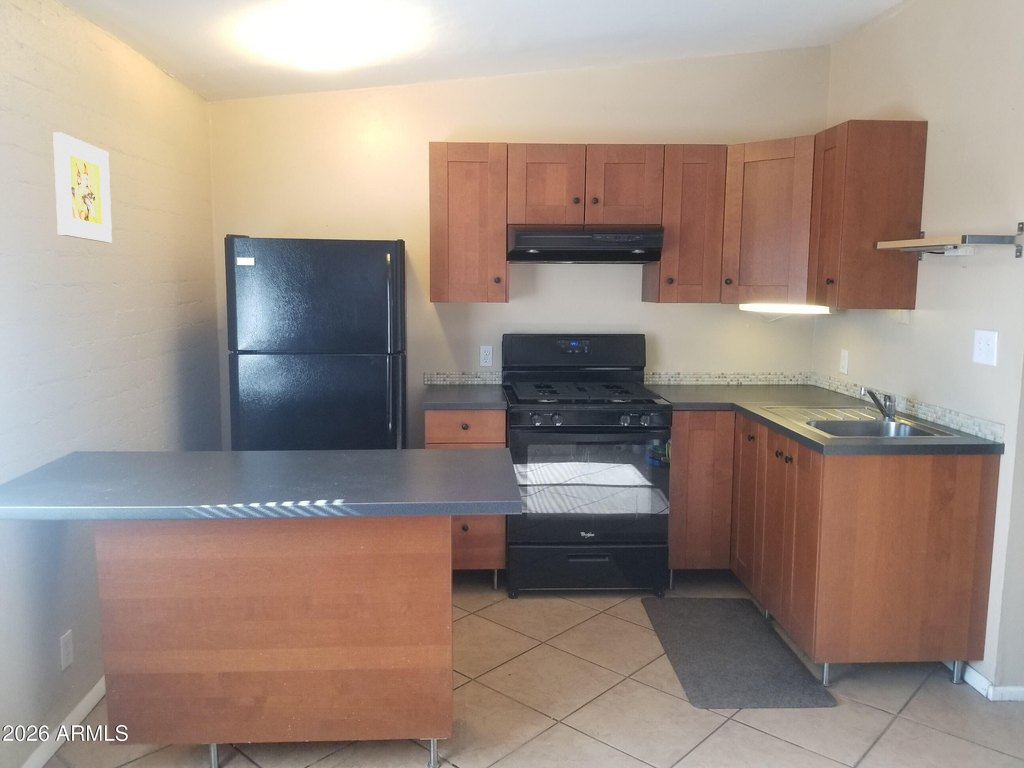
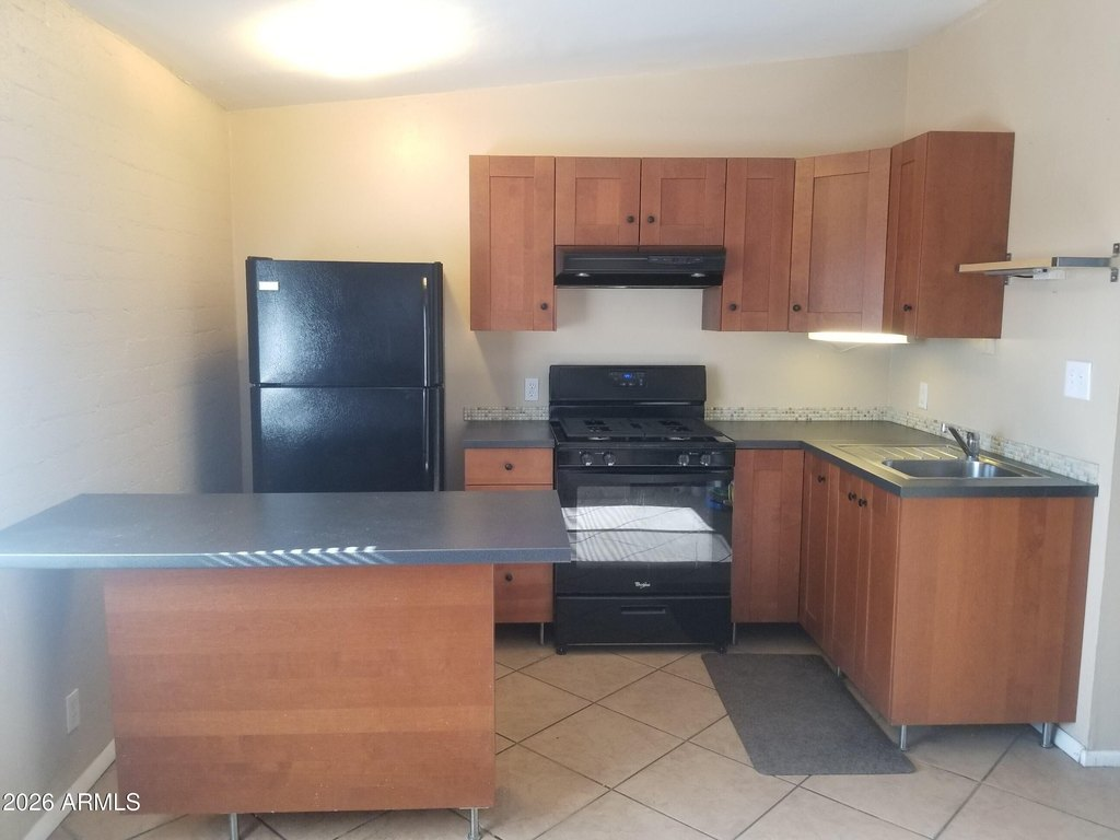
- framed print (84, 190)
